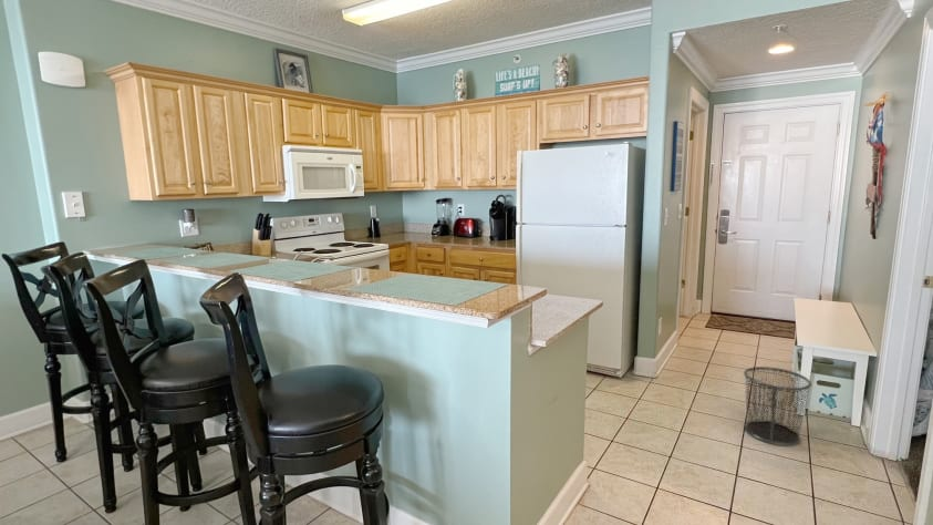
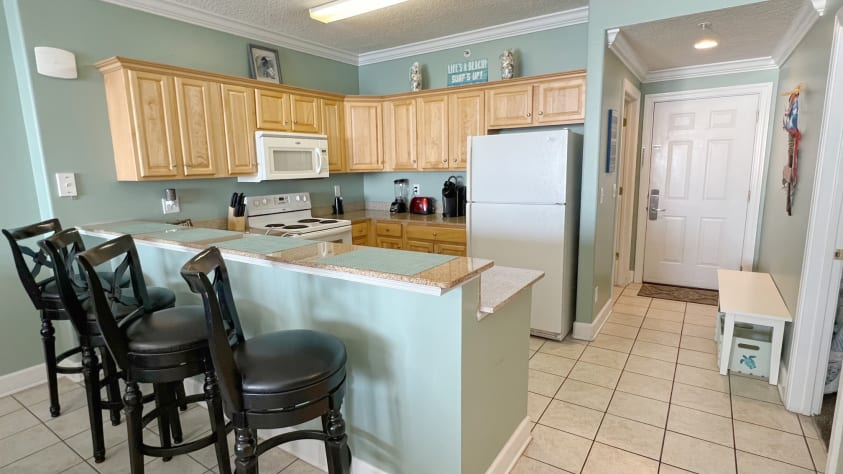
- trash can (774, 404)
